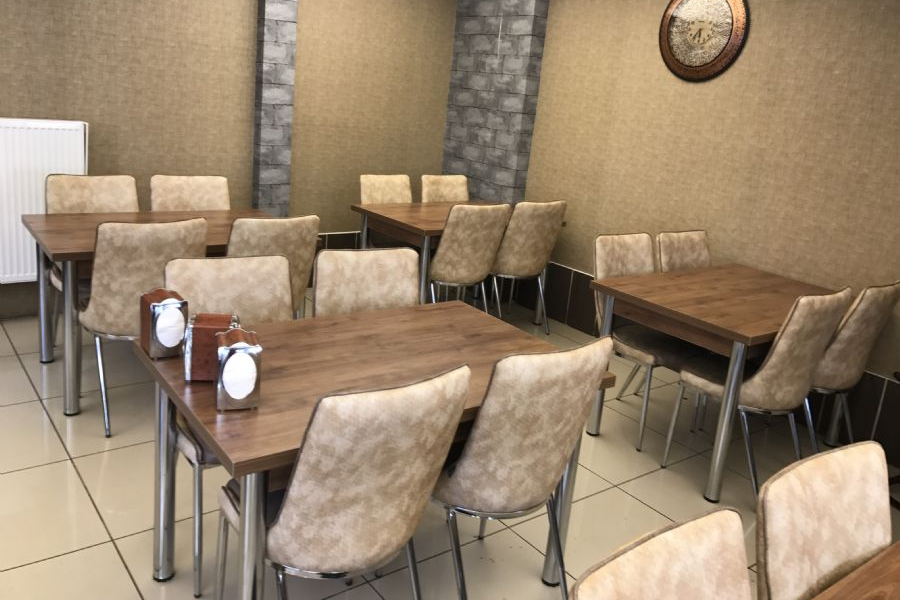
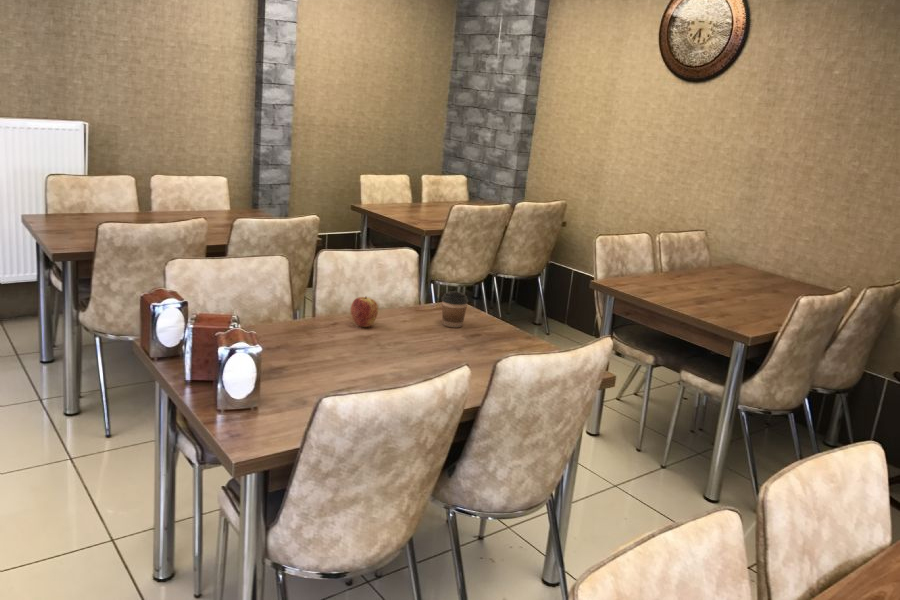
+ apple (364, 311)
+ coffee cup (454, 307)
